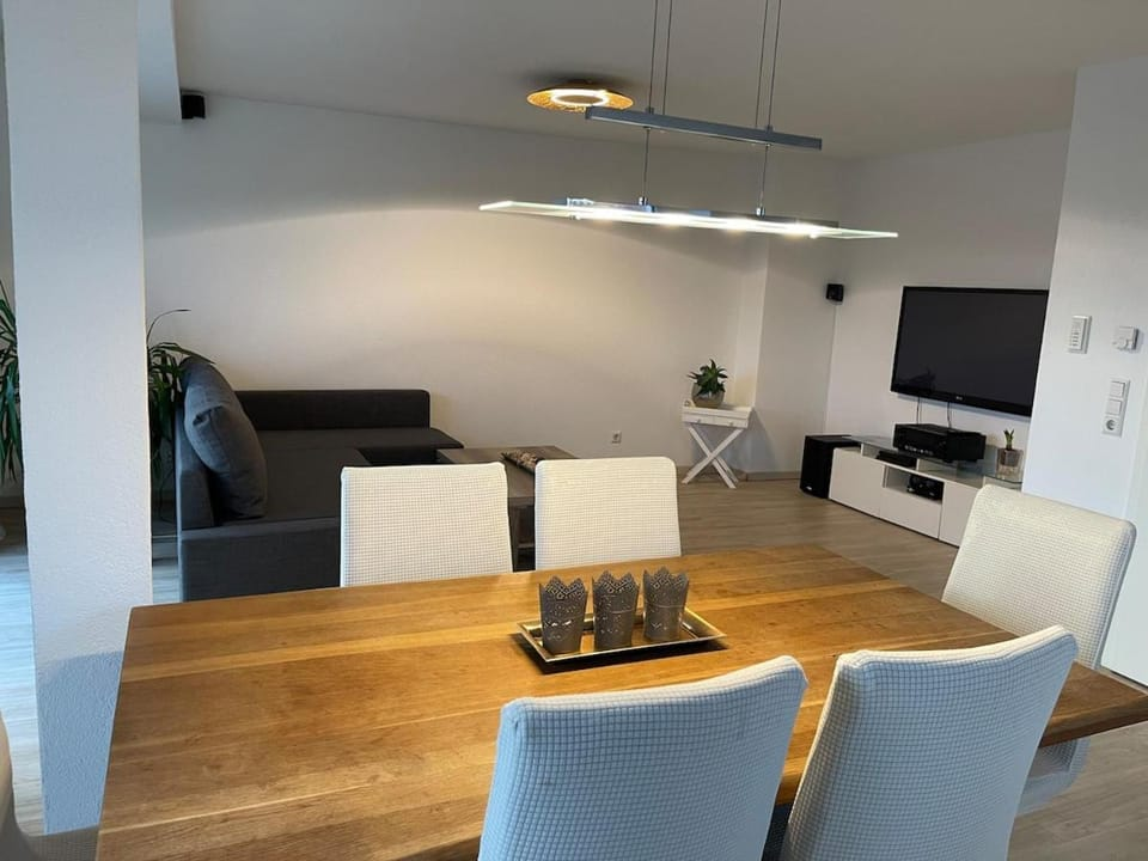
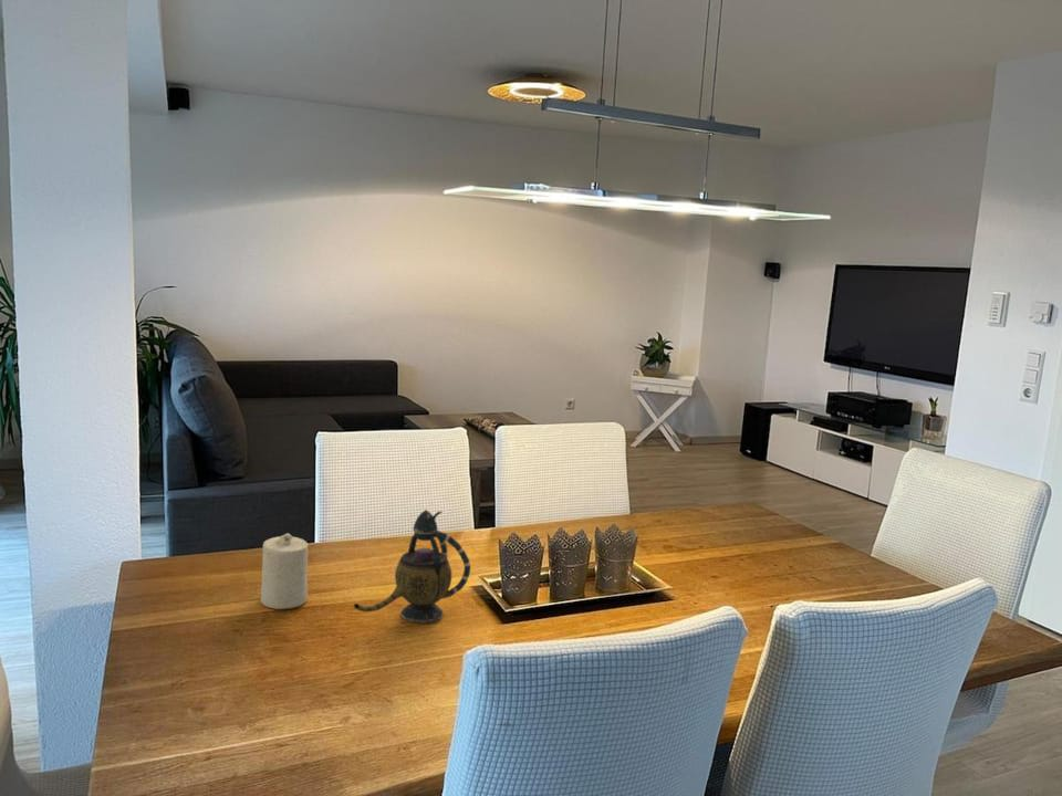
+ candle (283, 565)
+ teapot (409, 565)
